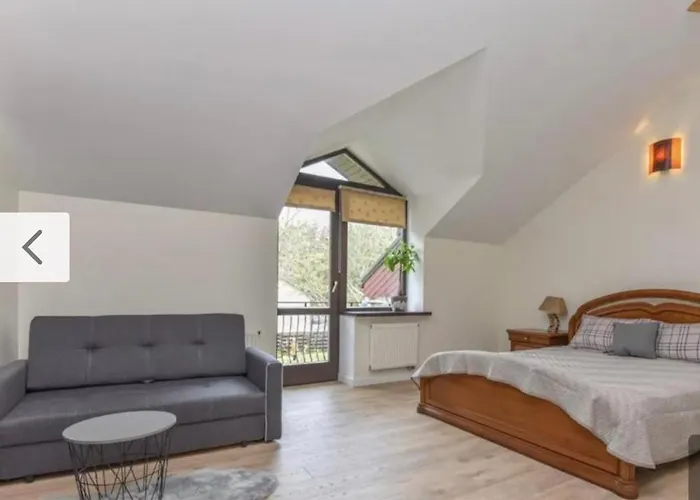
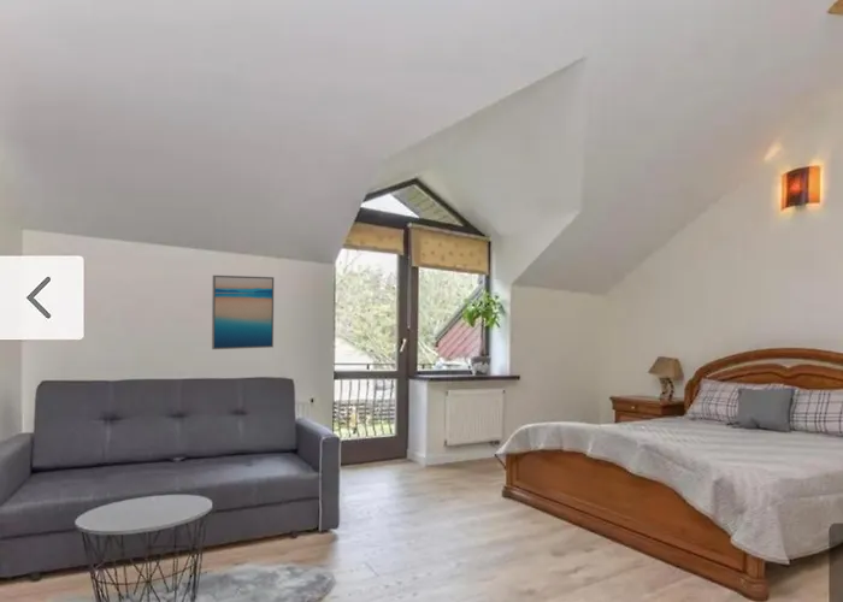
+ wall art (243, 312)
